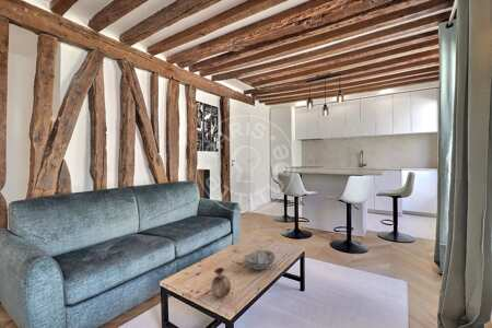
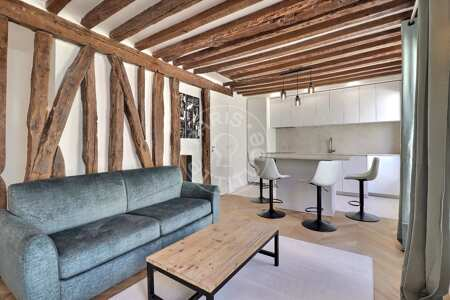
- vase (221, 282)
- decorative bowl (259, 261)
